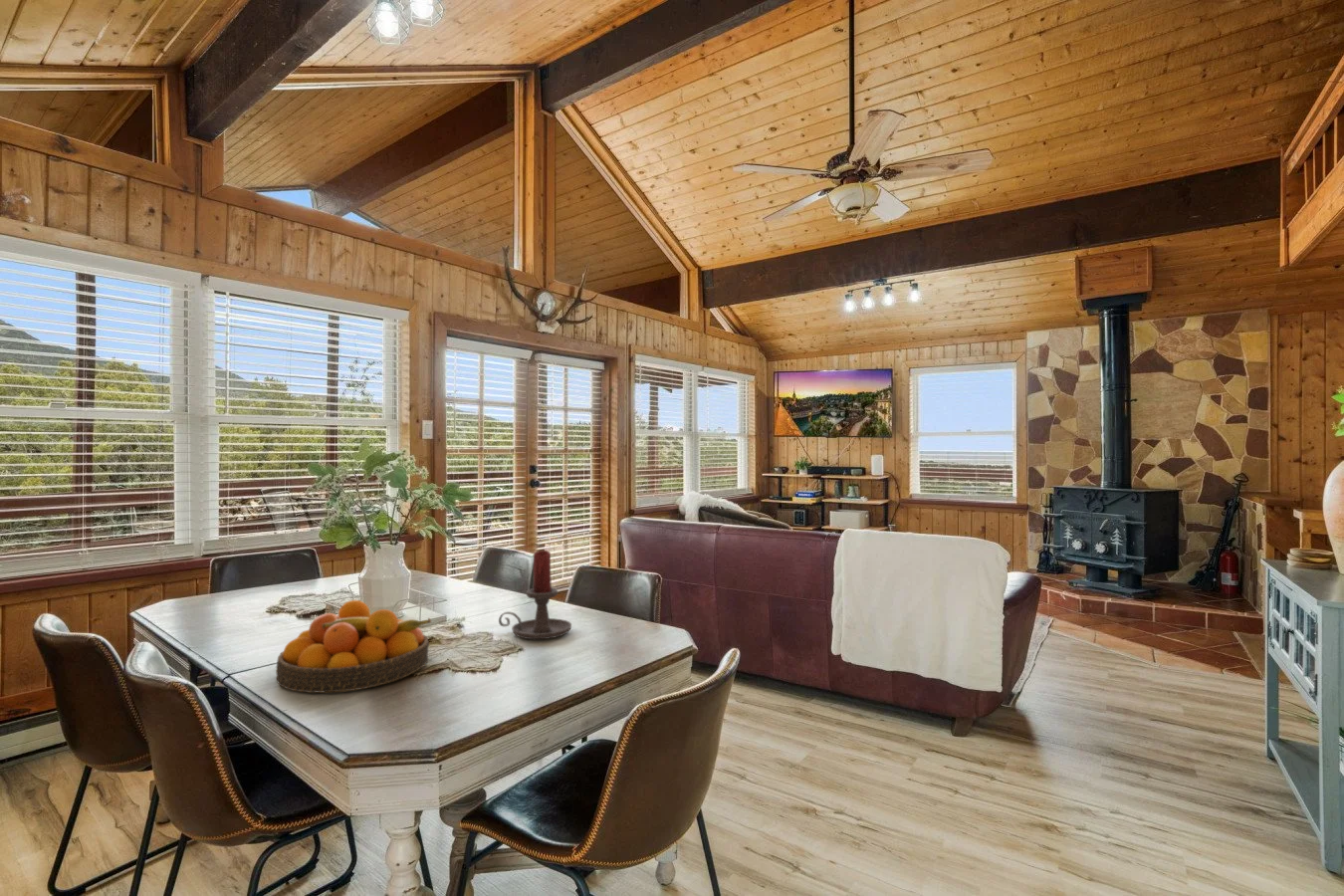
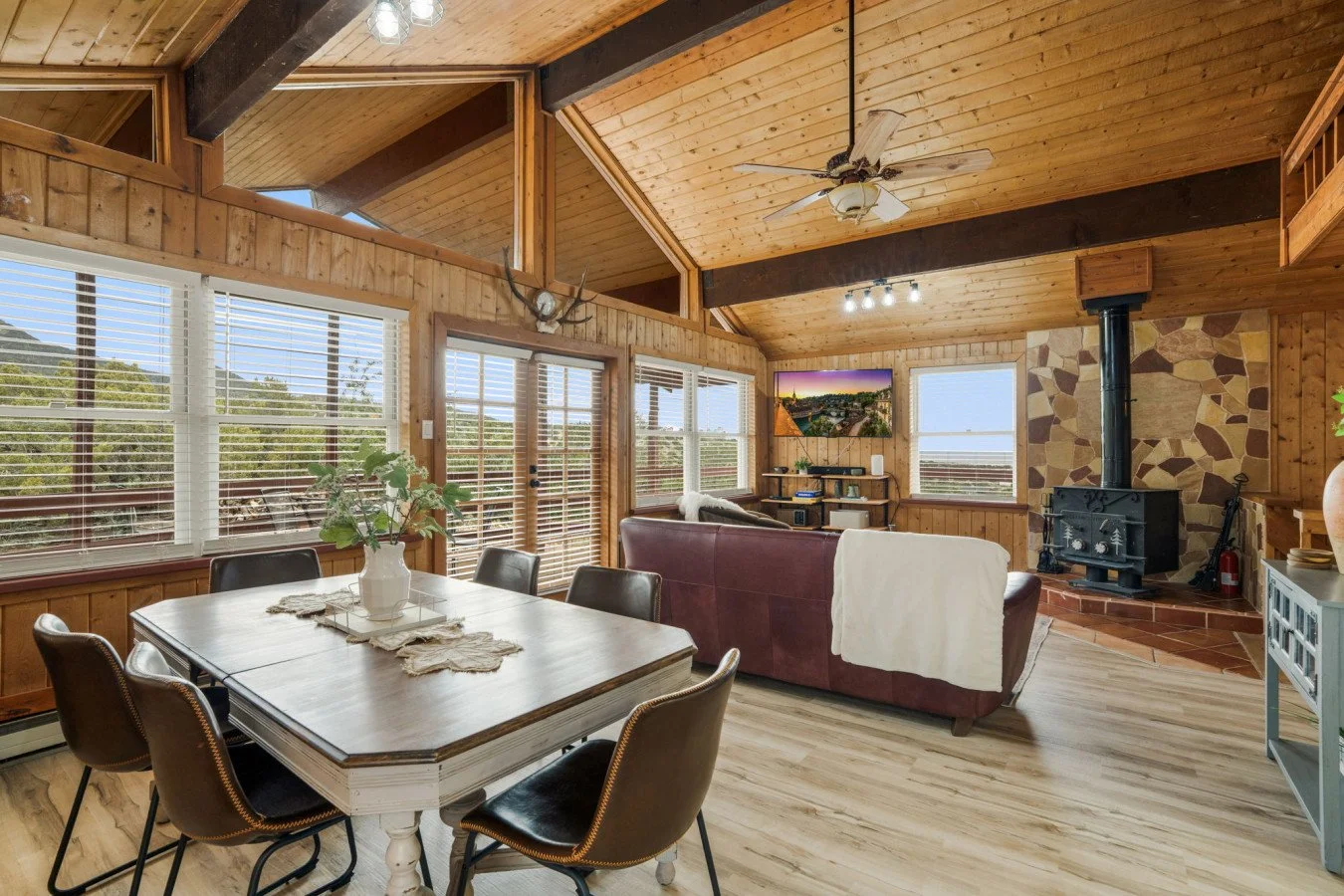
- candle holder (534, 591)
- fruit bowl (355, 638)
